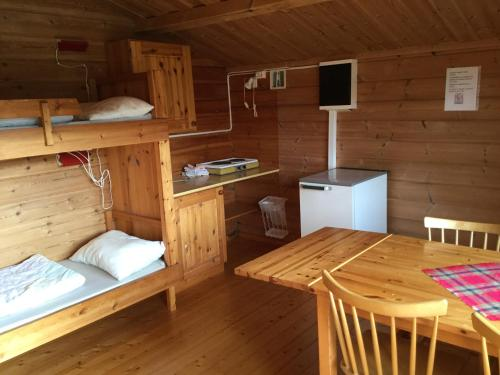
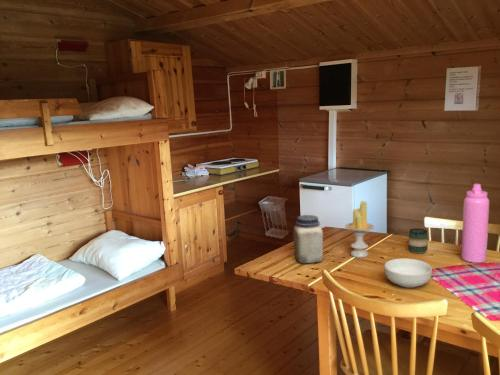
+ mug (418, 239)
+ cereal bowl (407, 274)
+ candle (359, 228)
+ water bottle (475, 222)
+ jar (308, 238)
